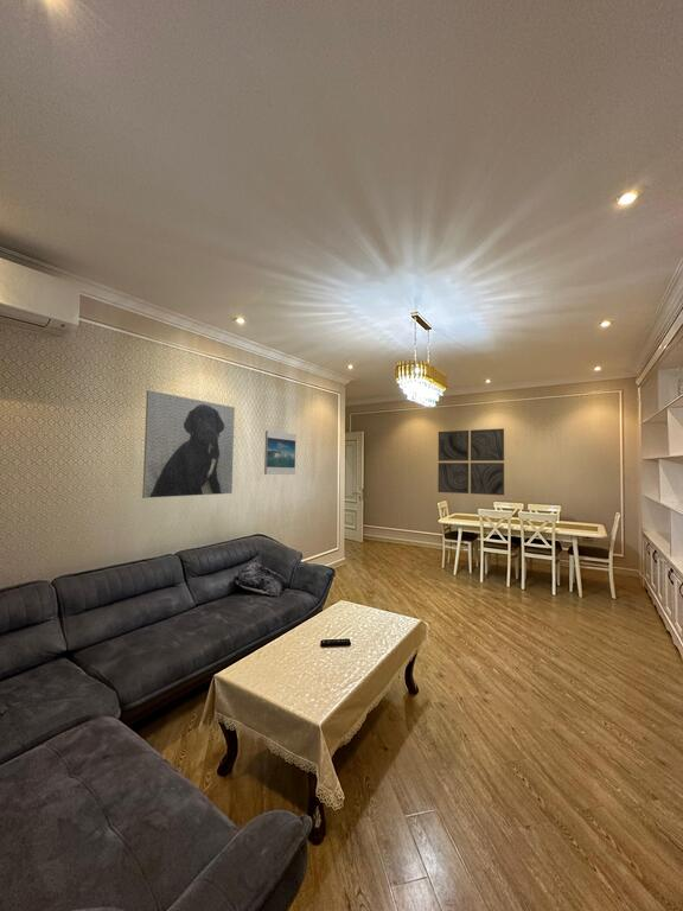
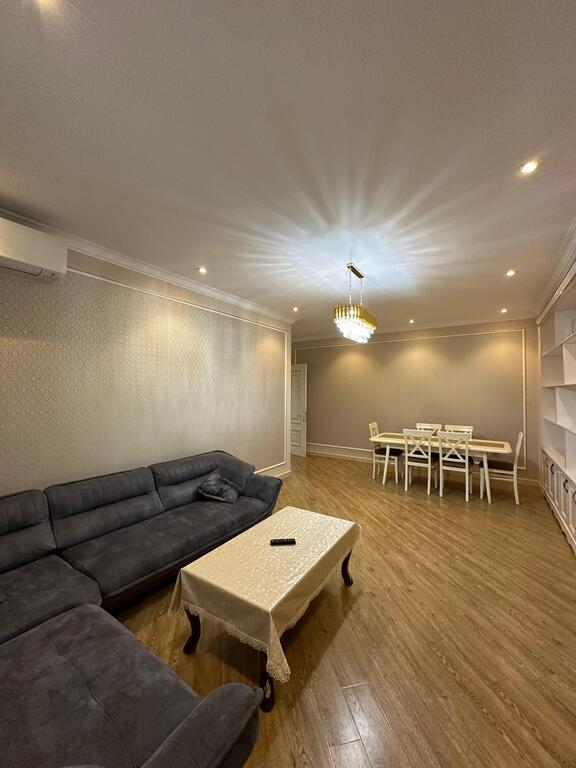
- wall art (471, 460)
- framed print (193, 447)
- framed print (280, 453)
